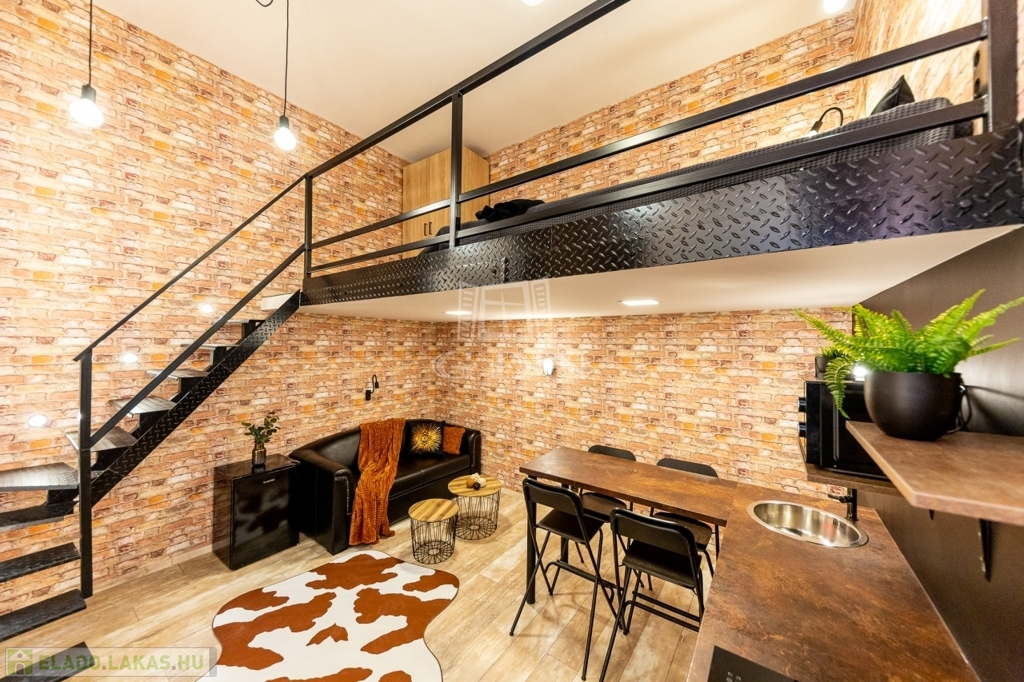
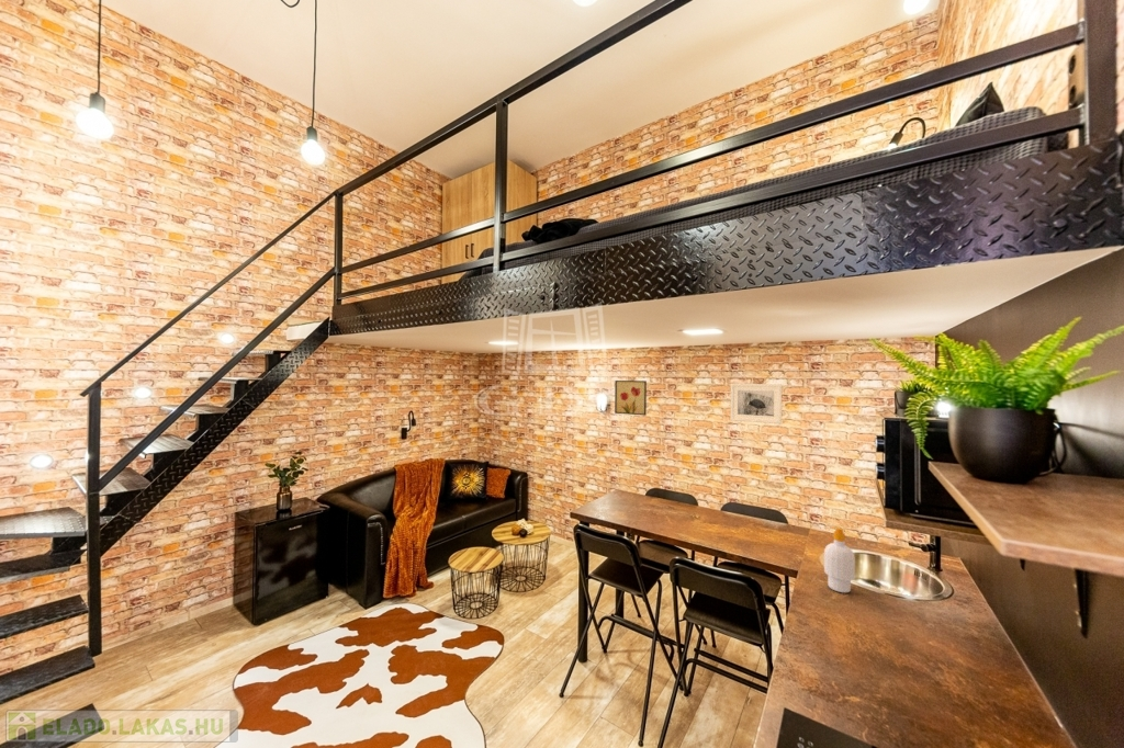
+ wall art (630, 397)
+ soap bottle (839, 558)
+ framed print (755, 403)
